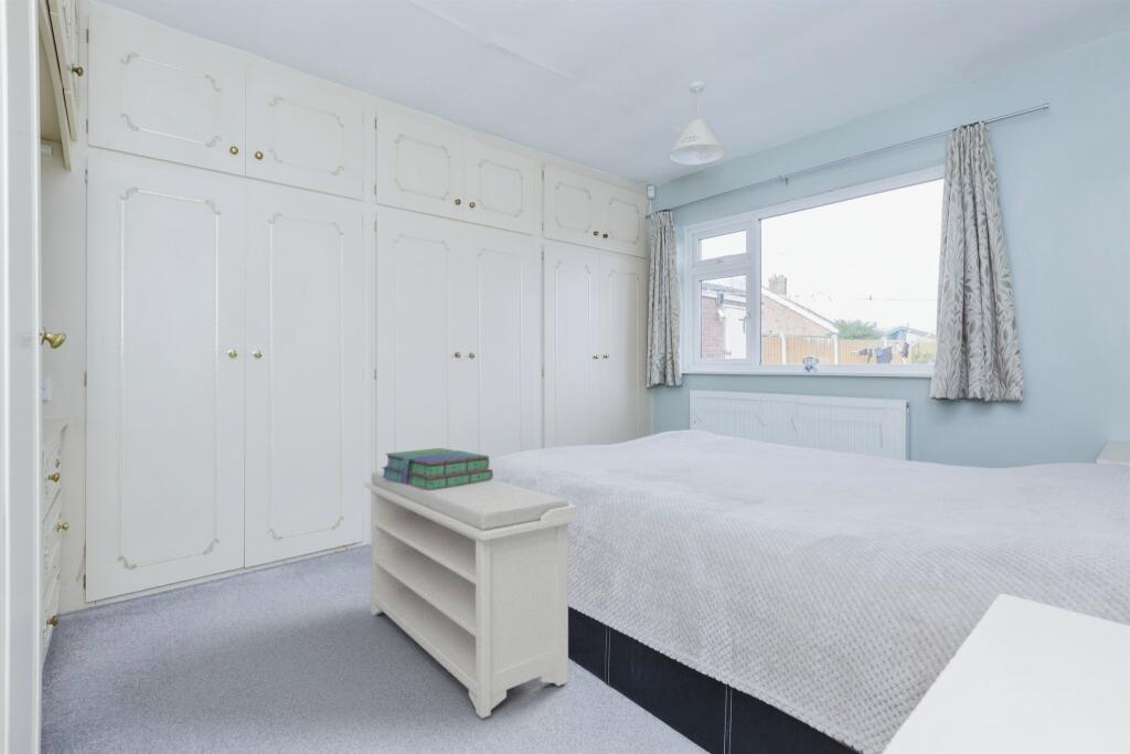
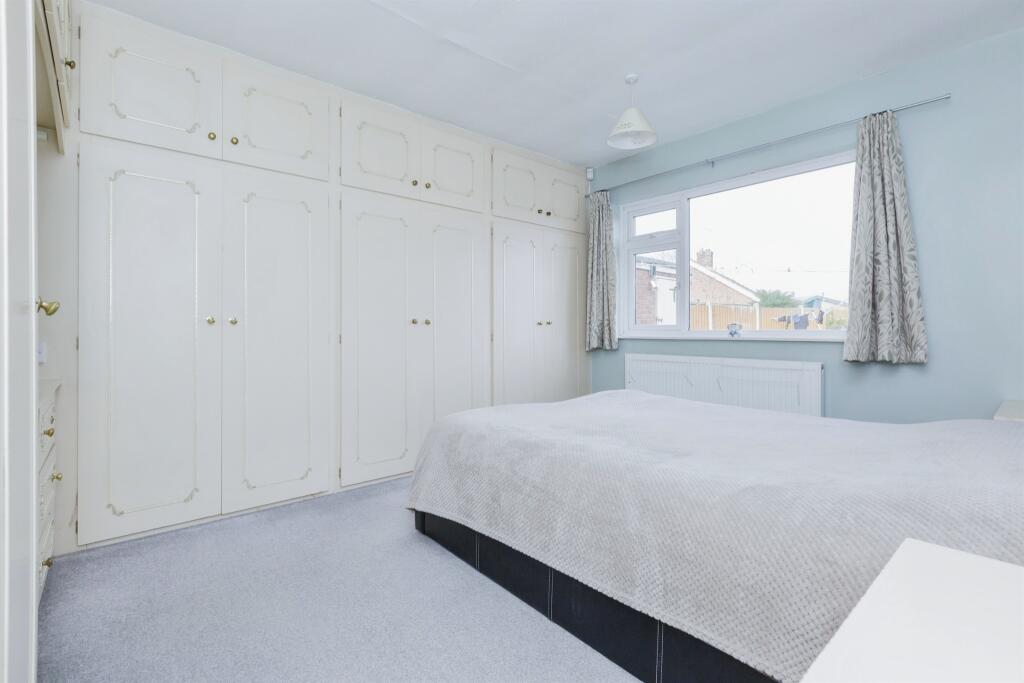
- bench (457, 563)
- stack of books (436, 466)
